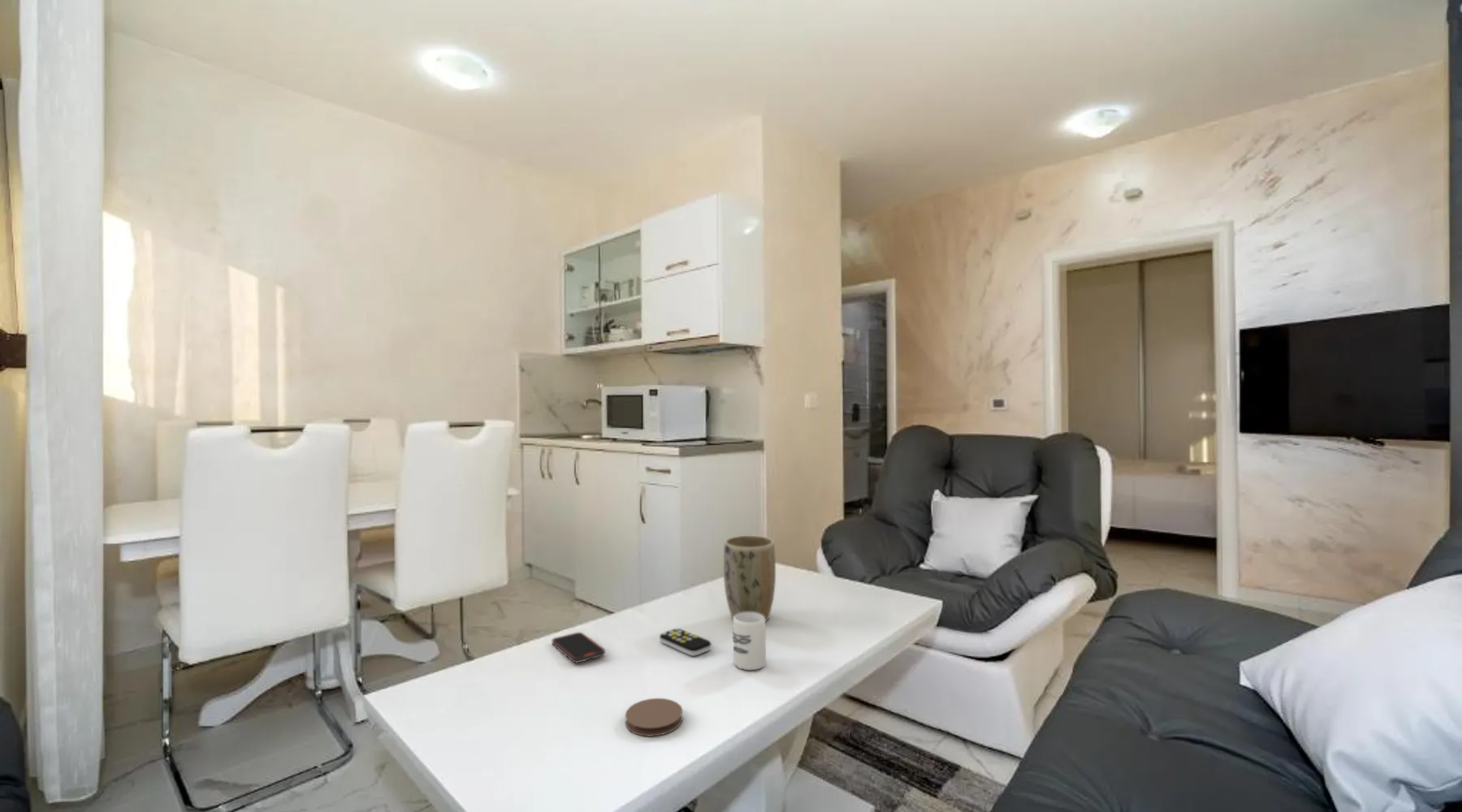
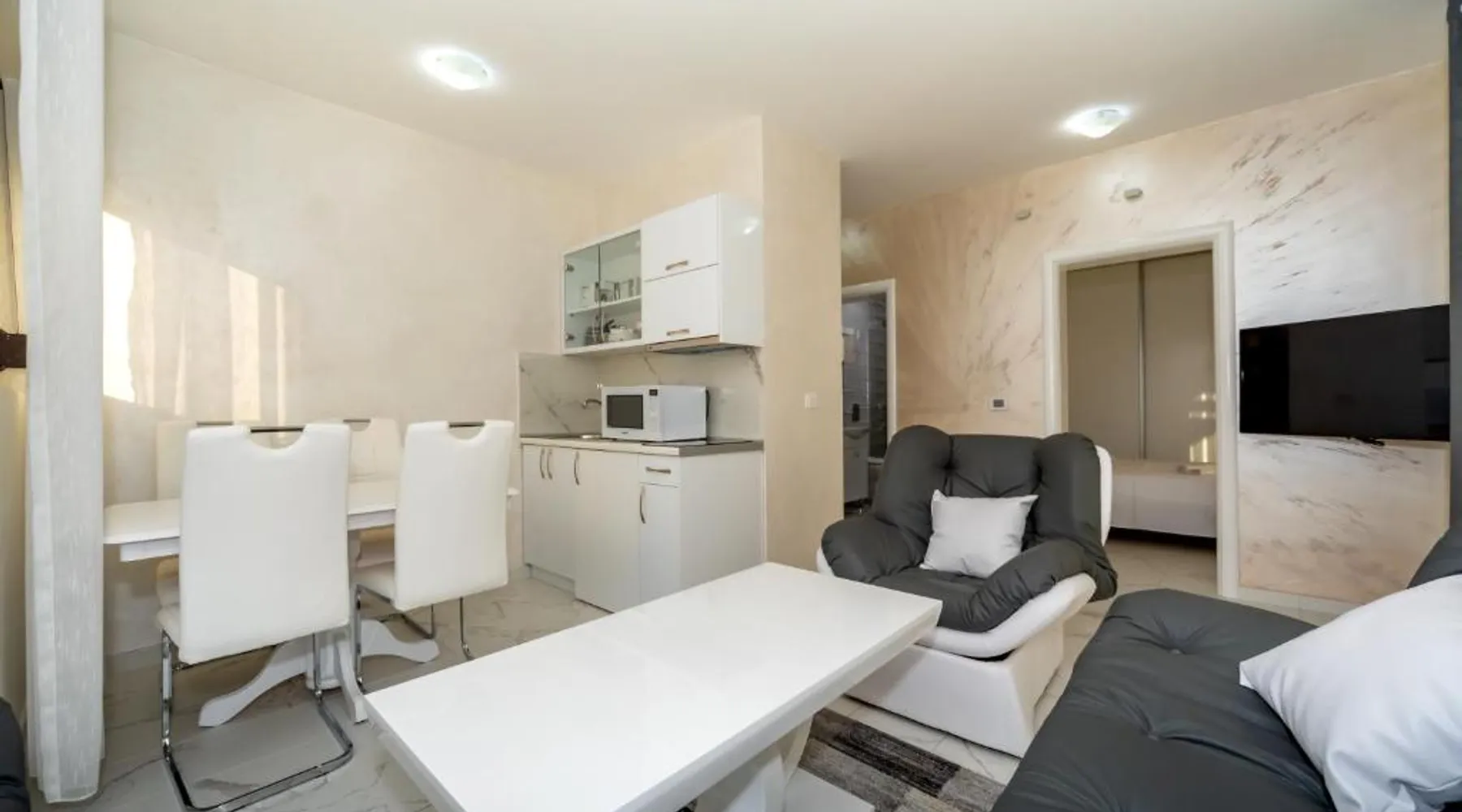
- smartphone (577, 646)
- cup (749, 641)
- plant pot (750, 579)
- remote control (685, 641)
- coaster (654, 716)
